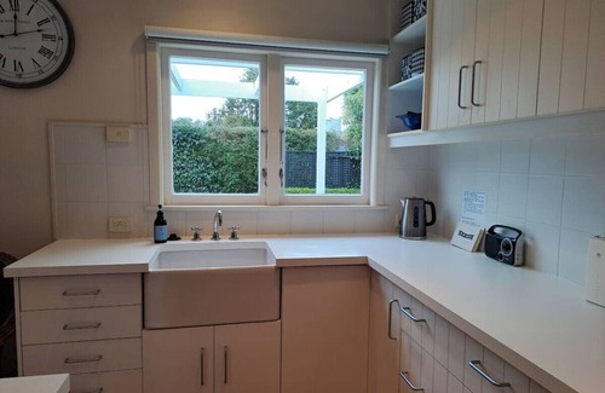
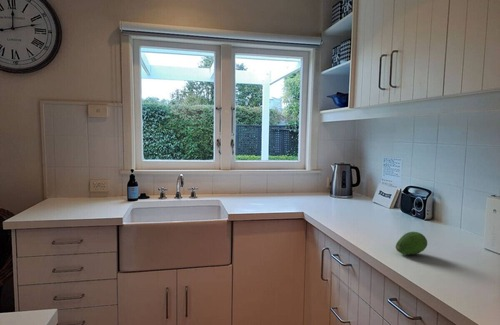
+ fruit (411, 242)
